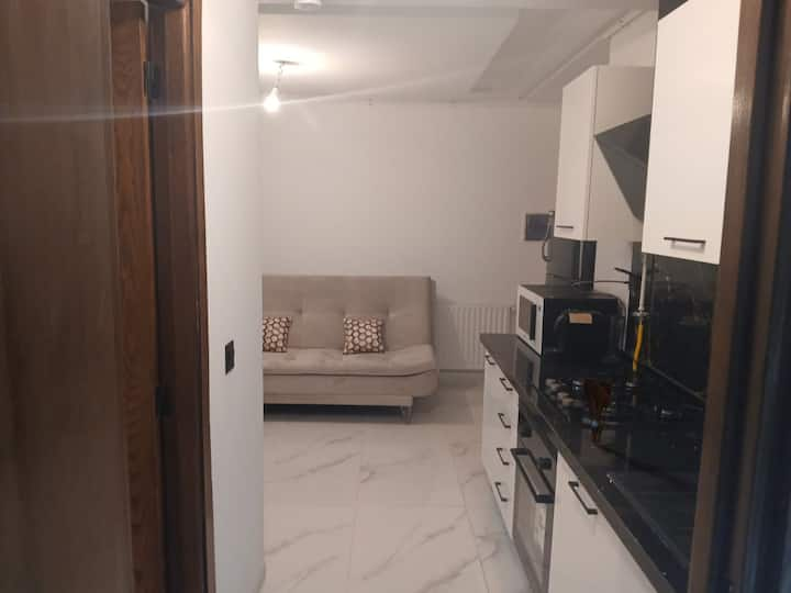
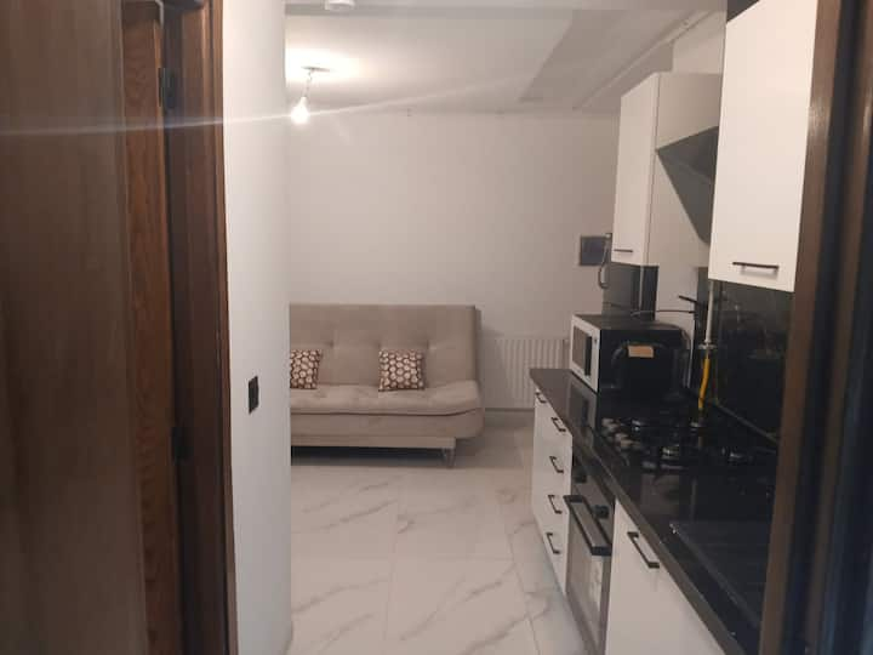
- utensil holder (595, 410)
